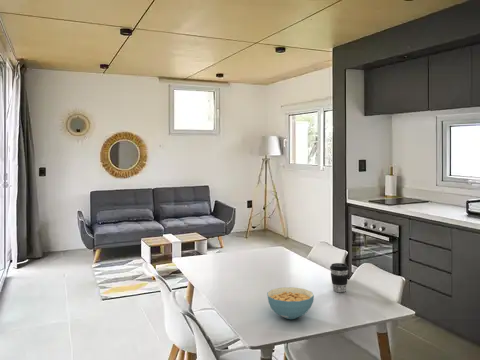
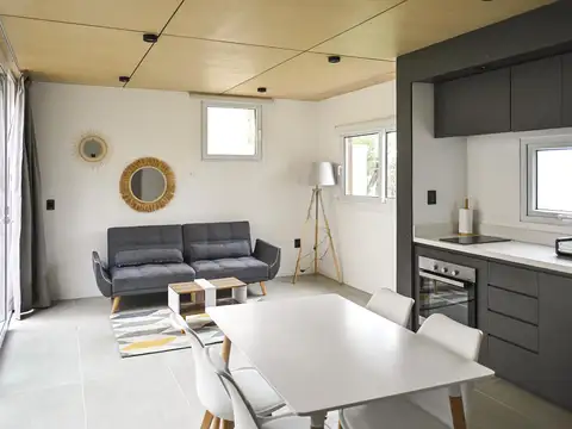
- cereal bowl (290, 305)
- coffee cup (339, 277)
